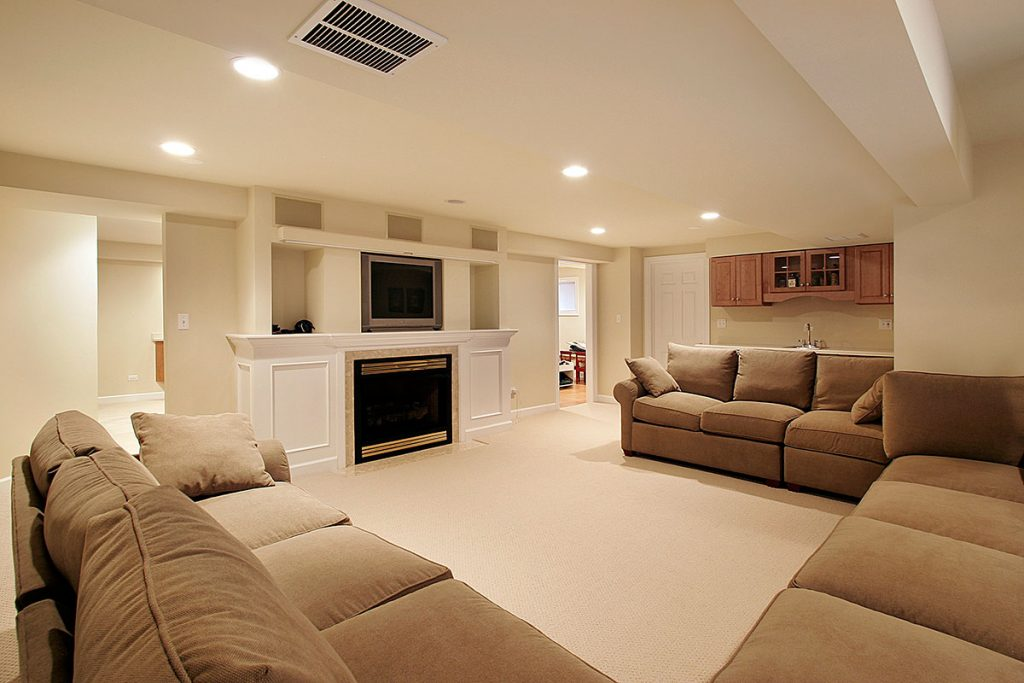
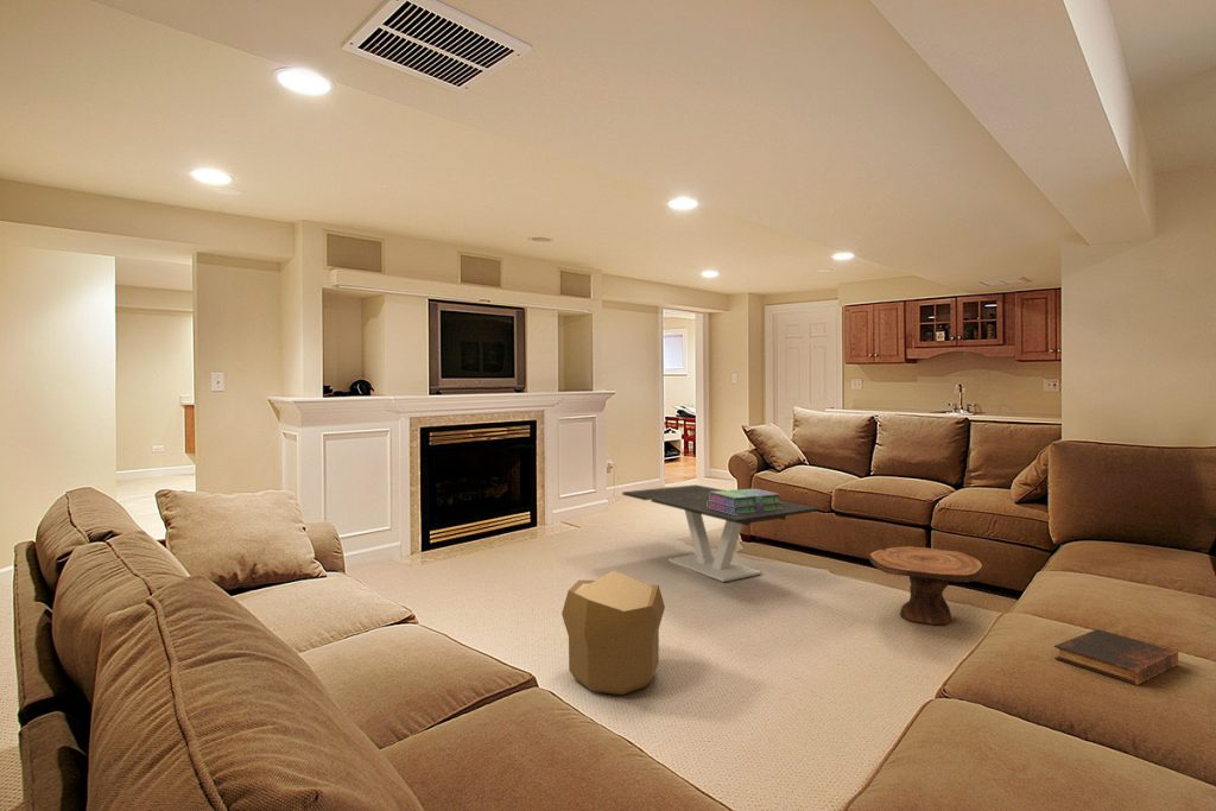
+ book (1115, 654)
+ stack of books (745, 500)
+ pouf (614, 623)
+ side table (920, 584)
+ coffee table (707, 536)
